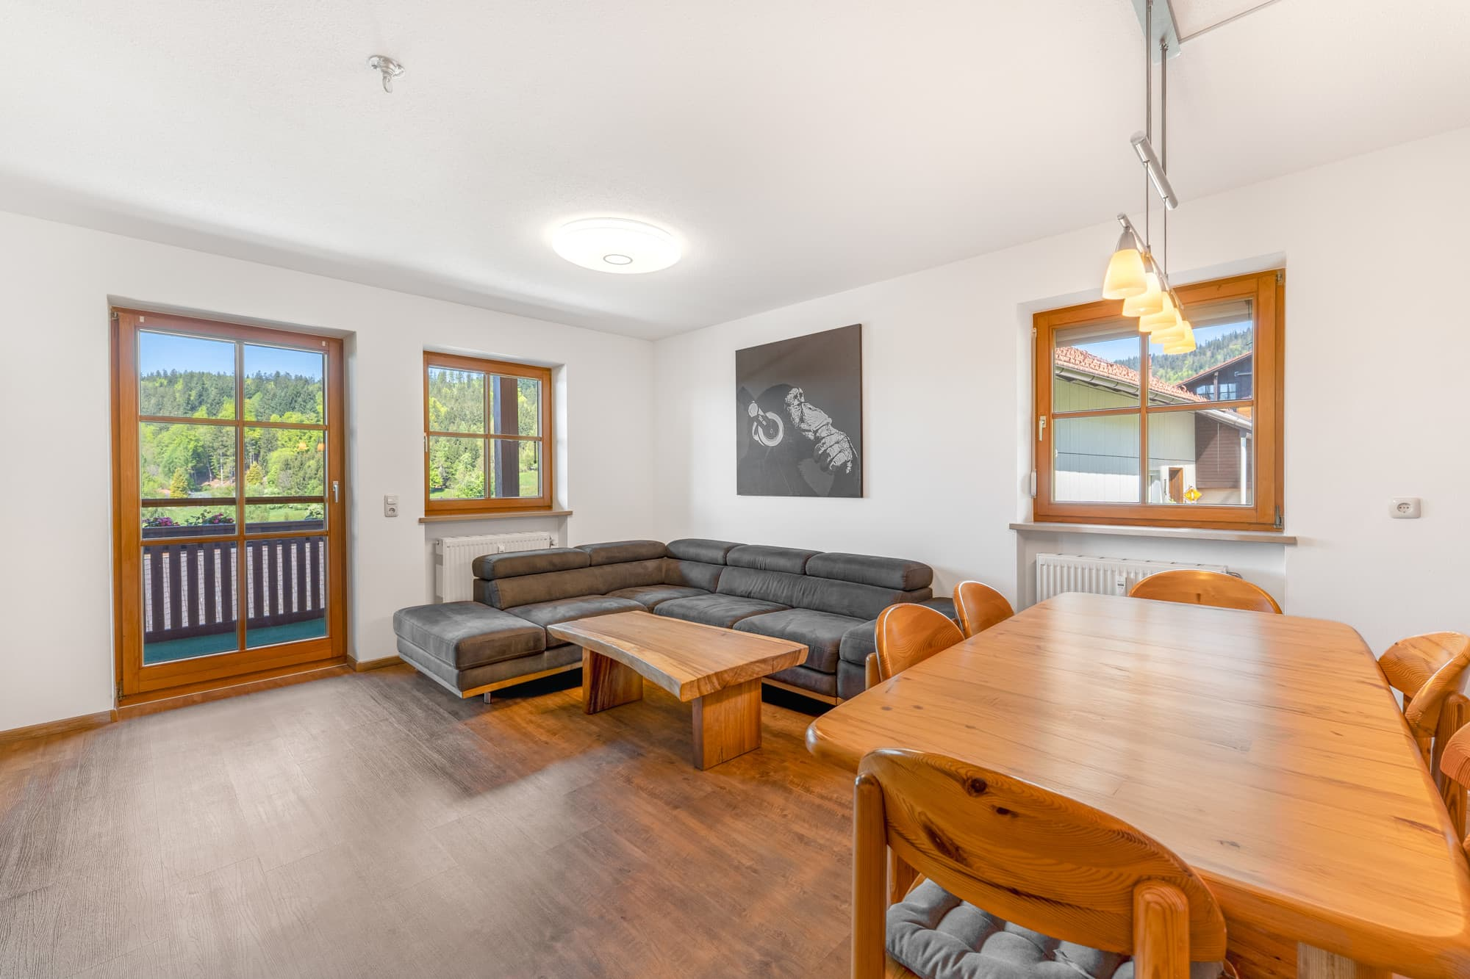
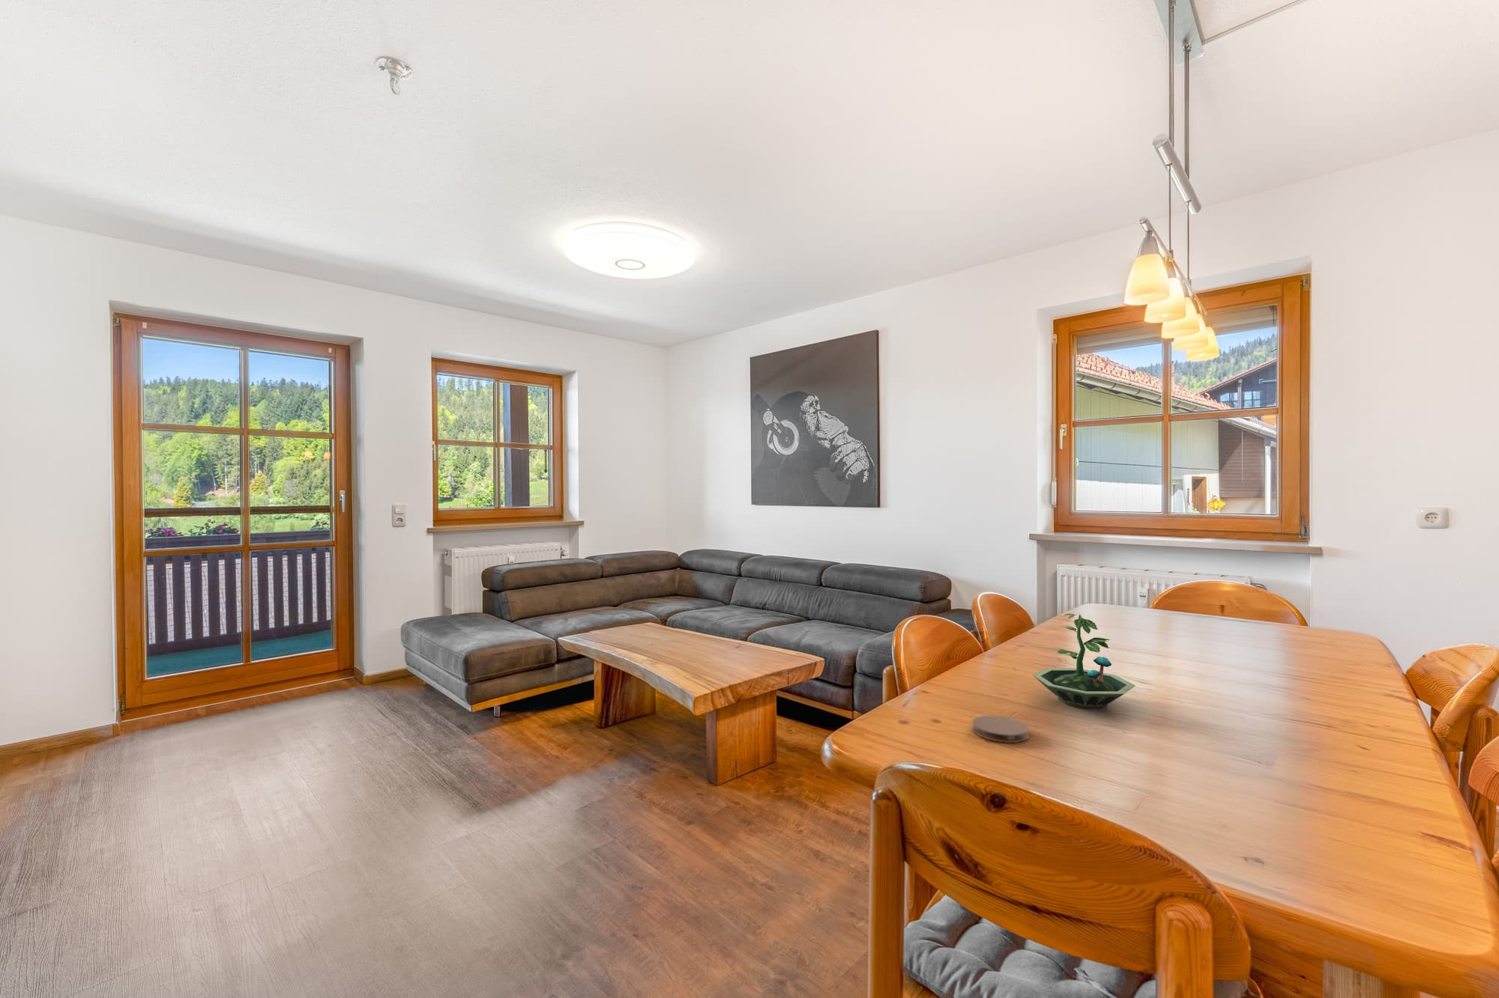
+ terrarium (1080, 632)
+ coaster (1000, 727)
